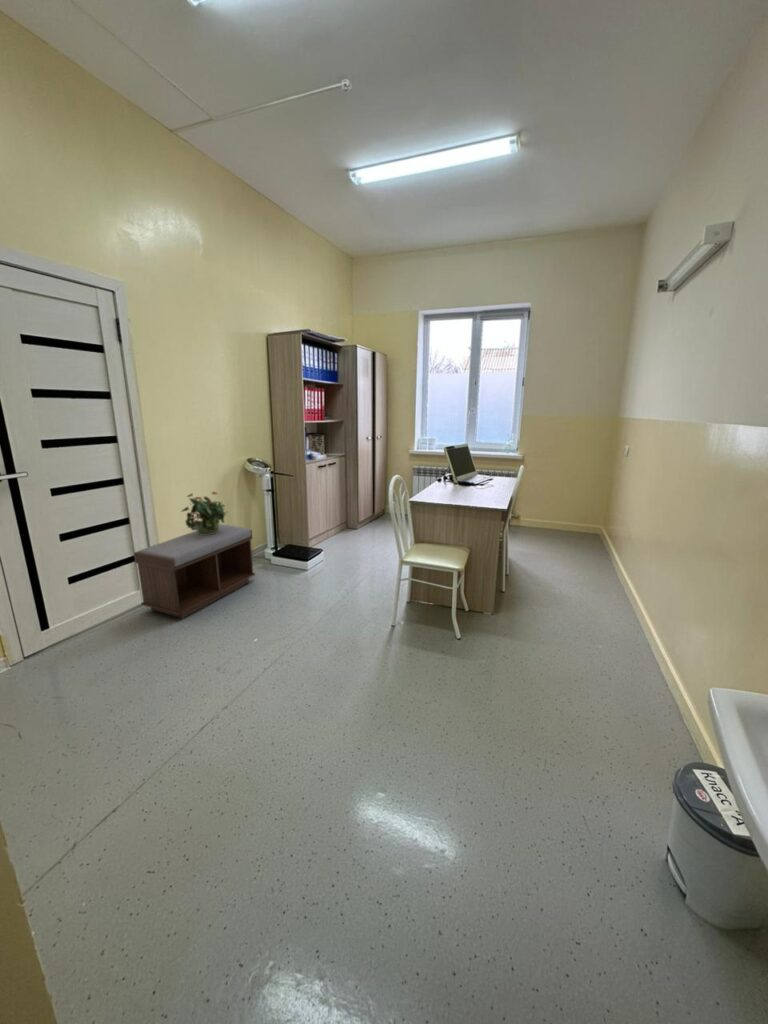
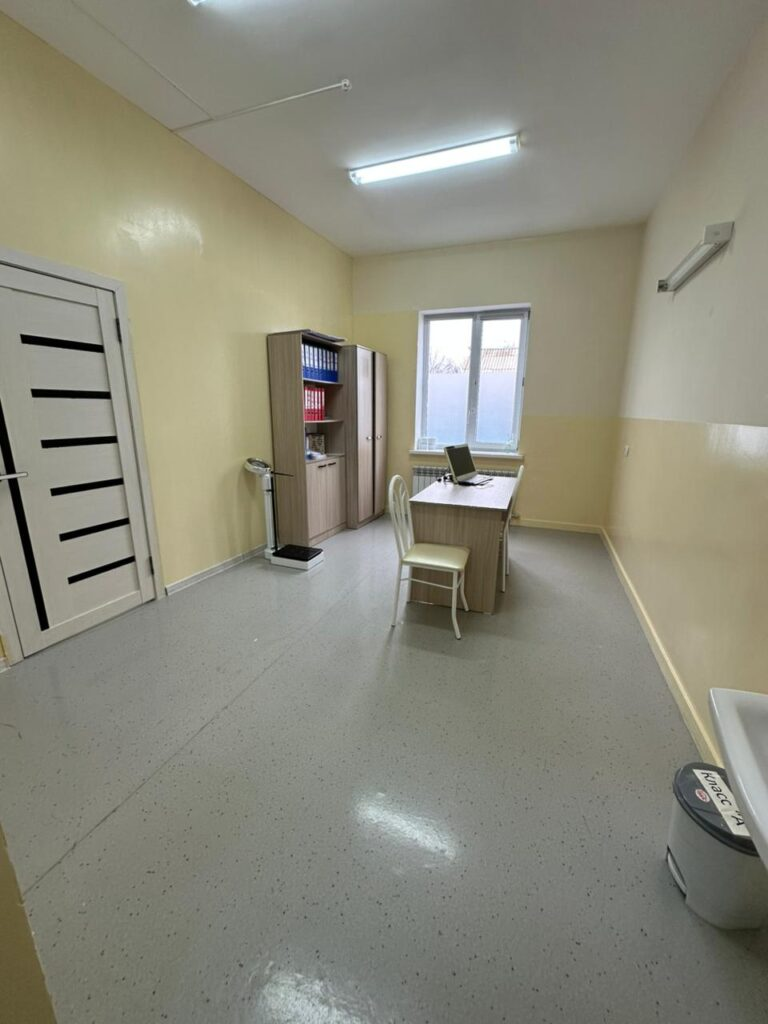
- bench (201, 566)
- potted plant (207, 513)
